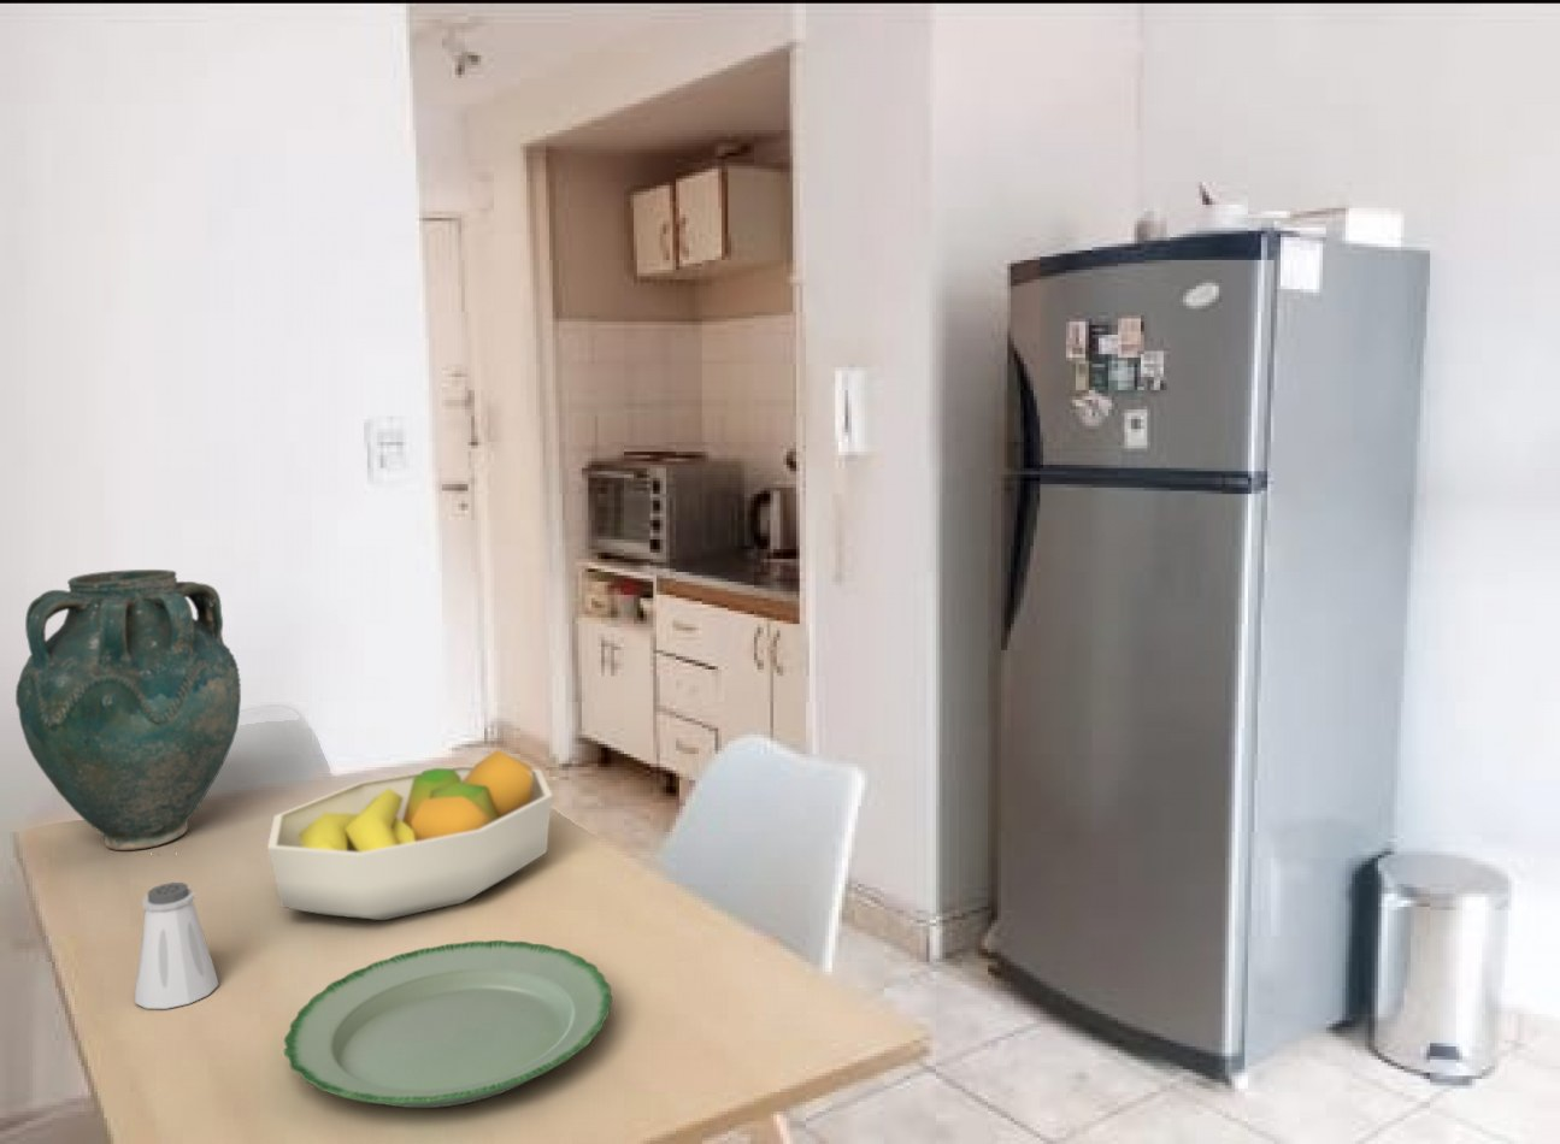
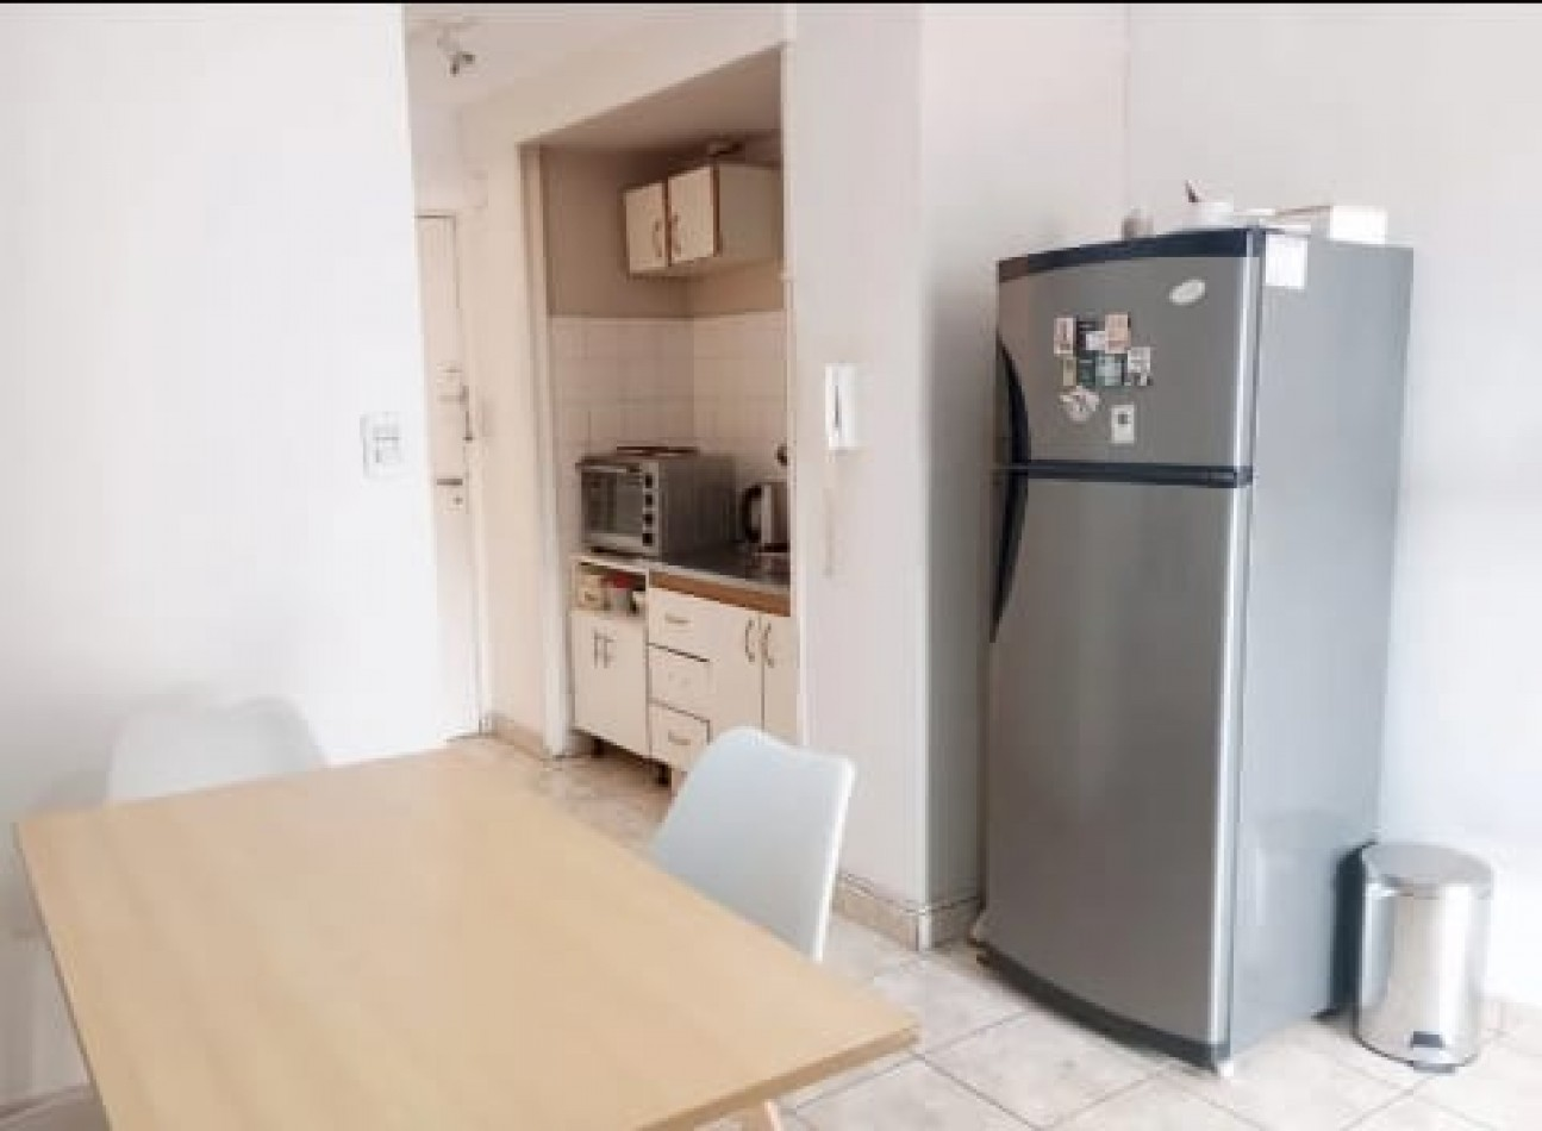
- fruit bowl (417, 826)
- saltshaker (172, 939)
- plate (454, 1027)
- vase (132, 707)
